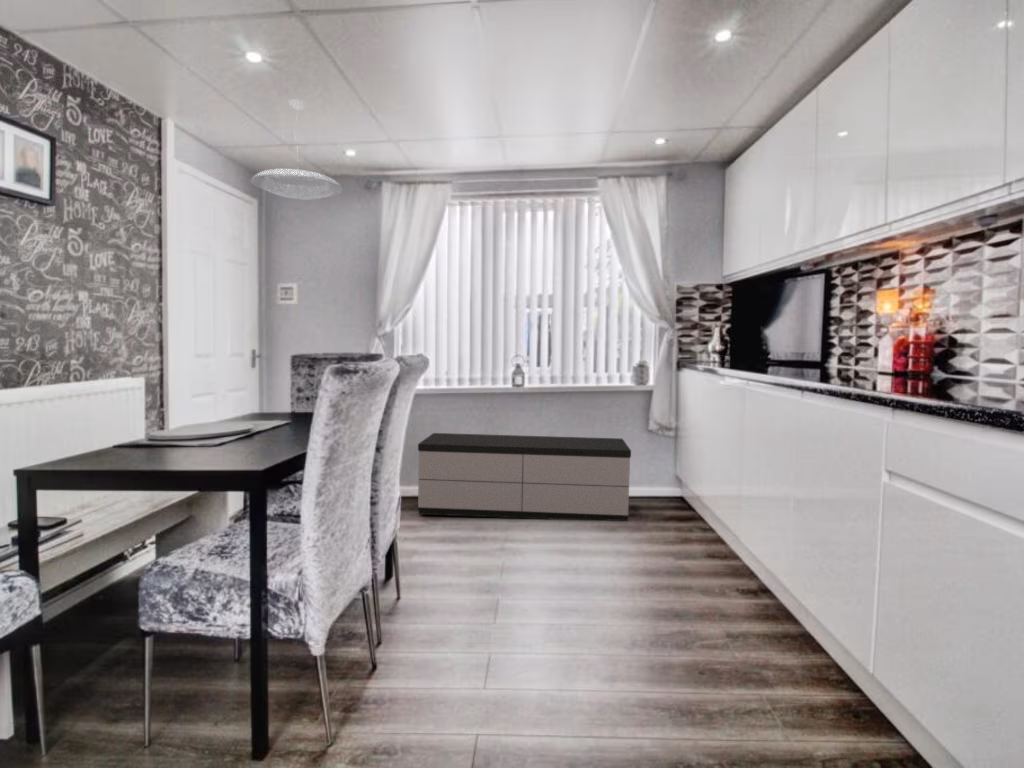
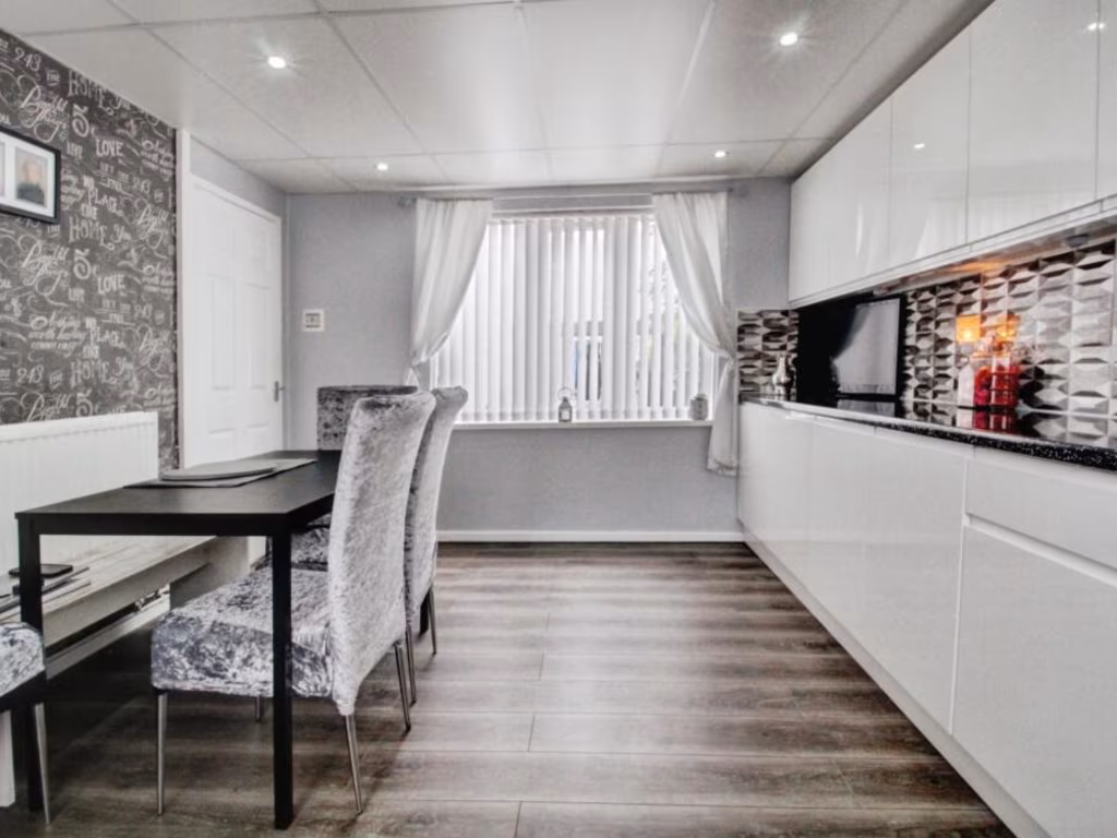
- storage bench (524, 475)
- pendant lamp (297, 149)
